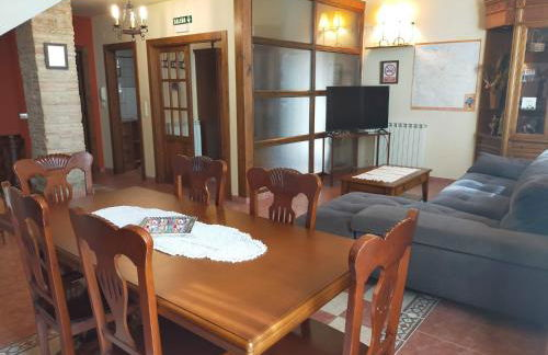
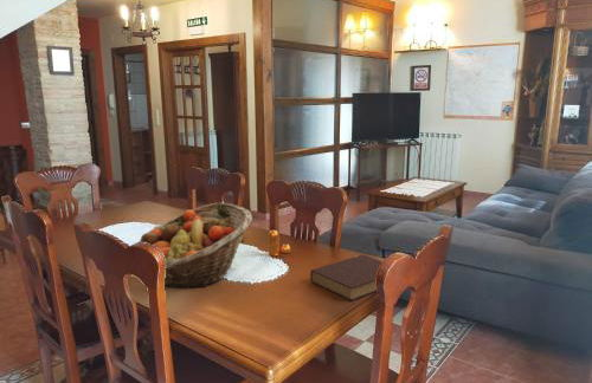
+ fruit basket (194, 241)
+ pepper shaker (278, 240)
+ book (356, 274)
